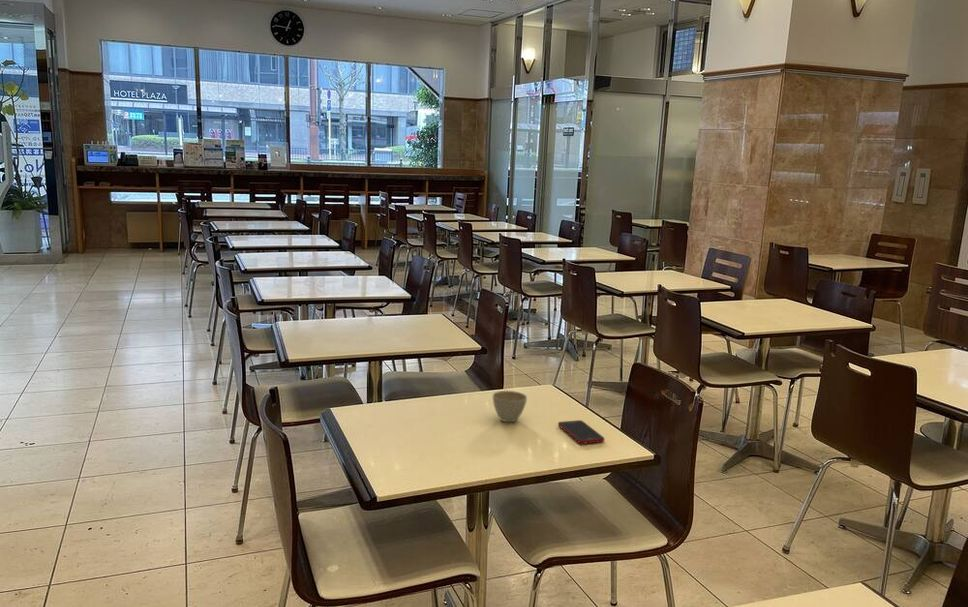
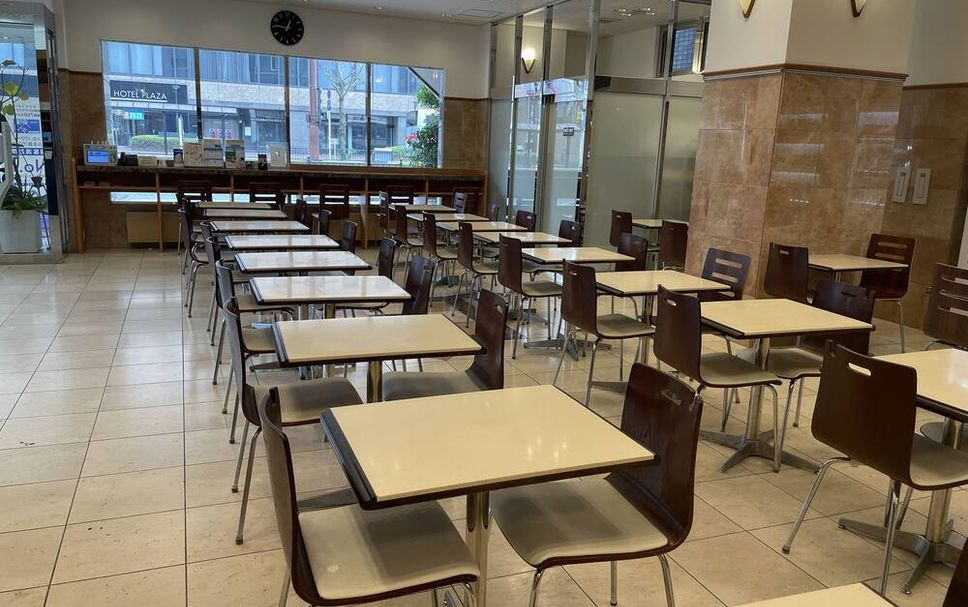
- flower pot (509, 407)
- cell phone (580, 431)
